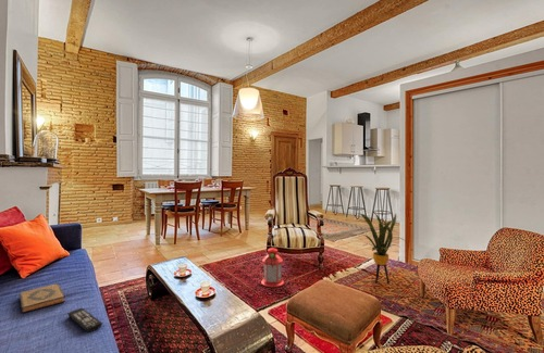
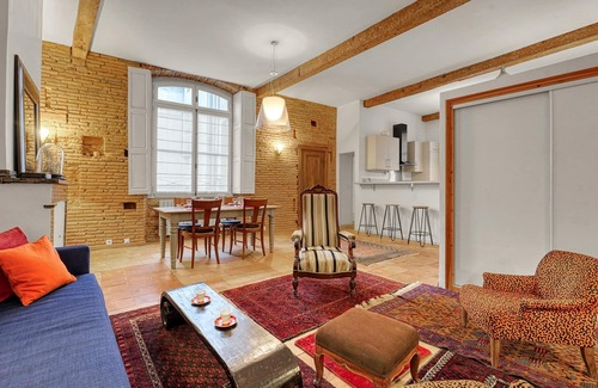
- hardback book (41, 297)
- lantern (272, 265)
- remote control (84, 319)
- house plant (375, 245)
